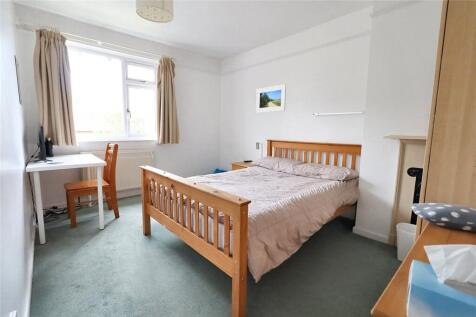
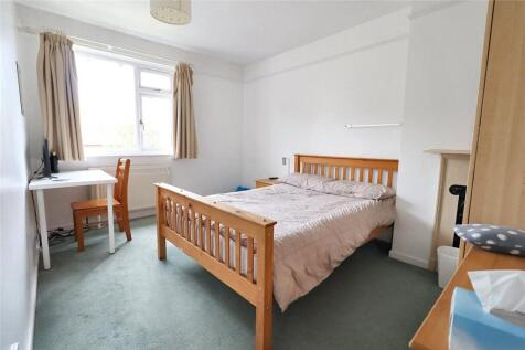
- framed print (270, 99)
